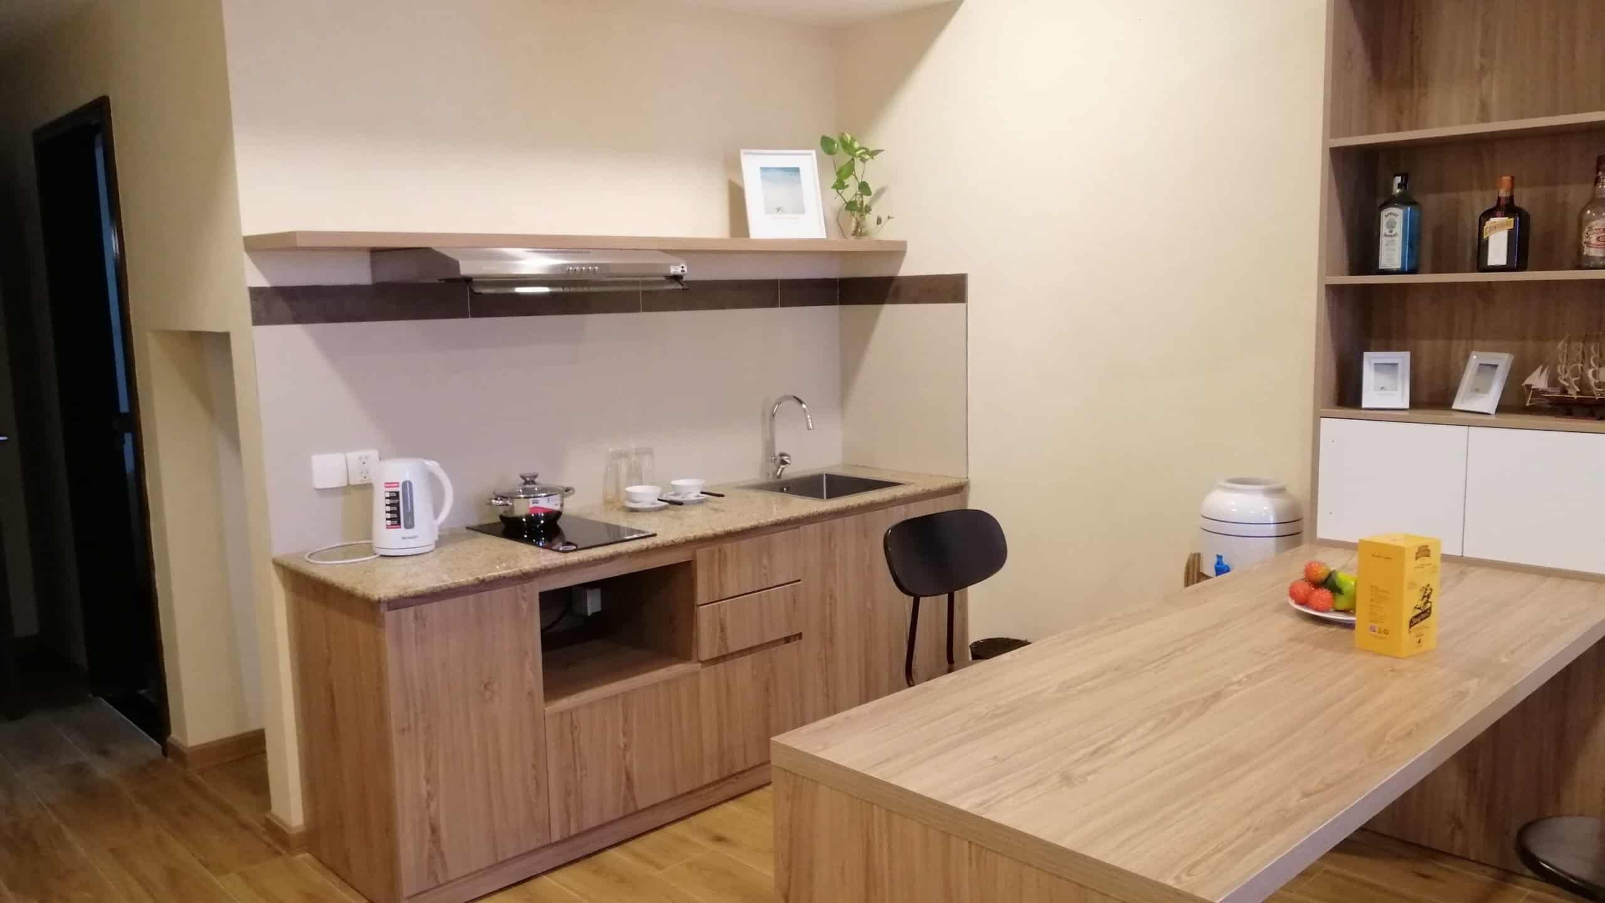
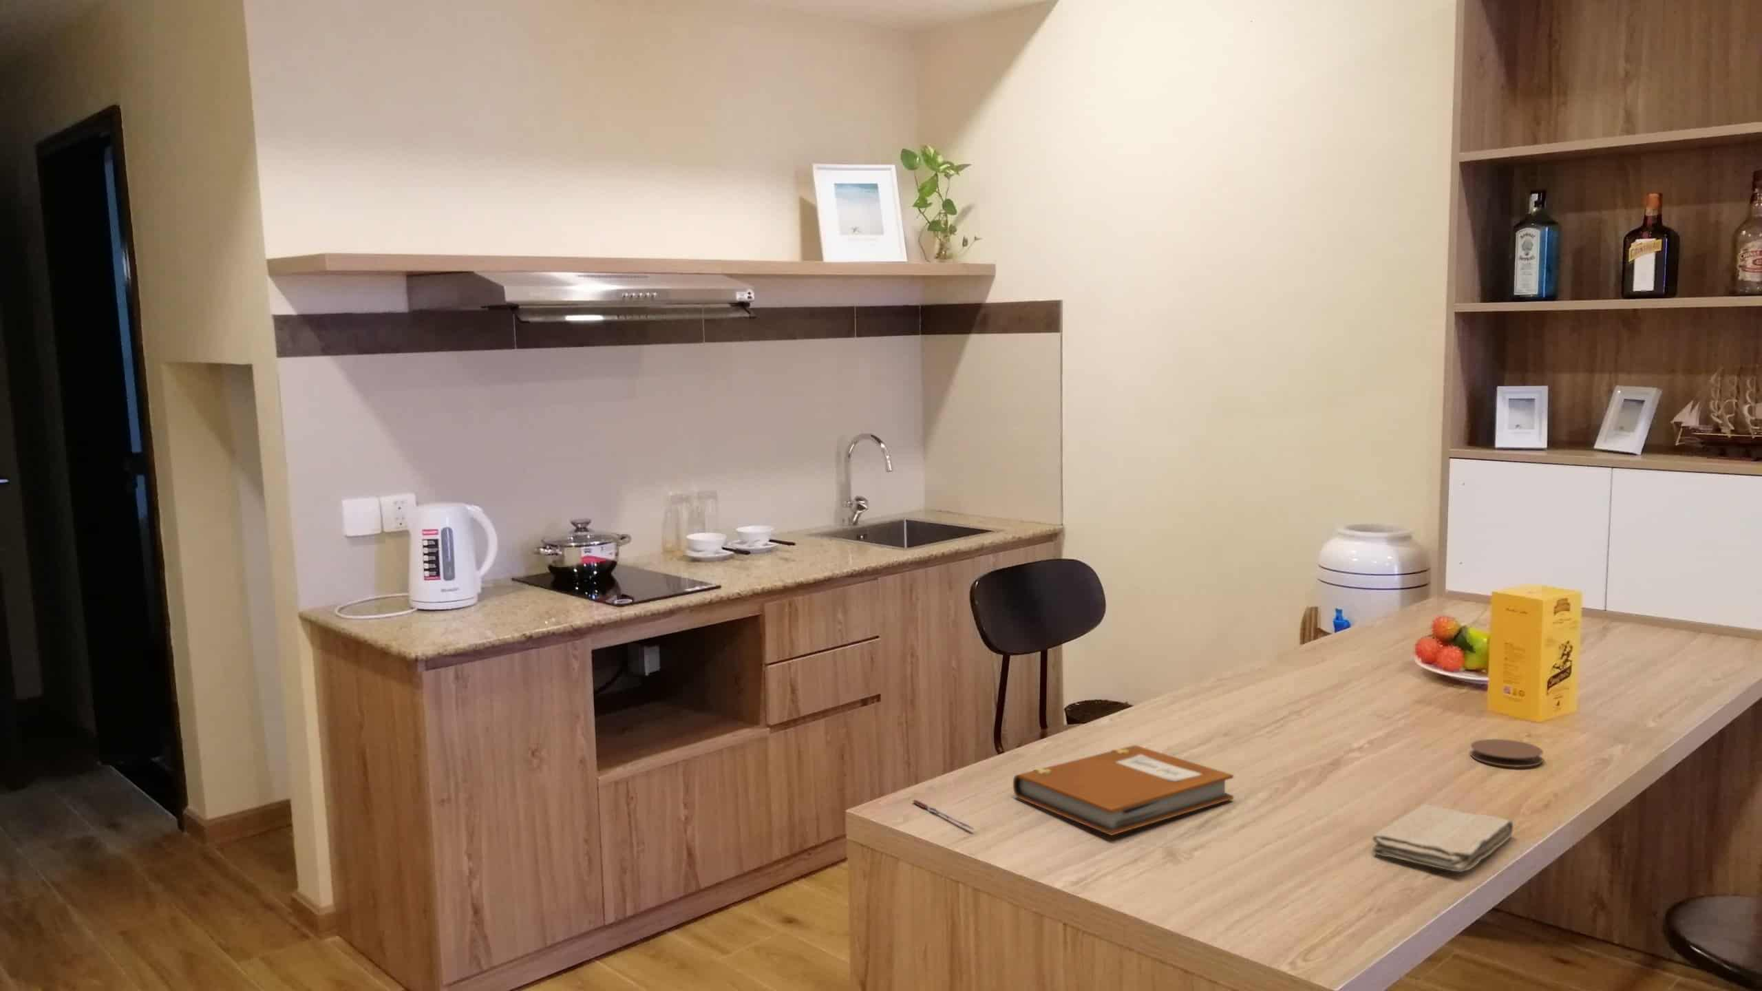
+ washcloth (1443, 834)
+ notebook (1124, 784)
+ coaster (1505, 753)
+ pen (943, 814)
